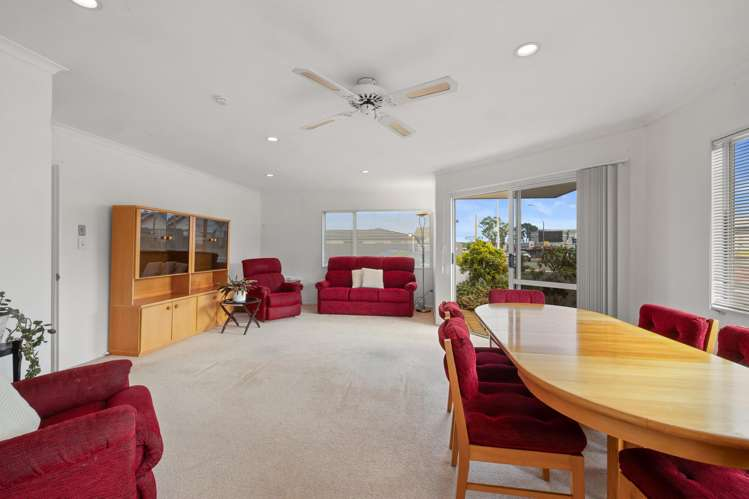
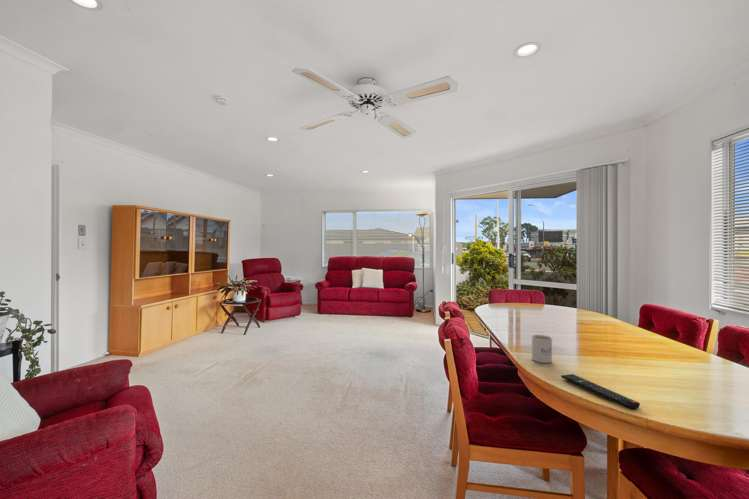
+ mug (543, 348)
+ remote control (597, 390)
